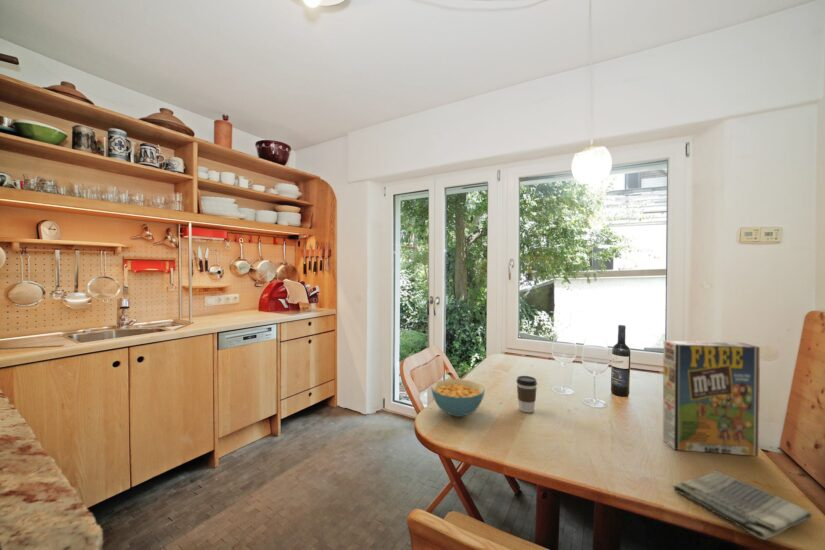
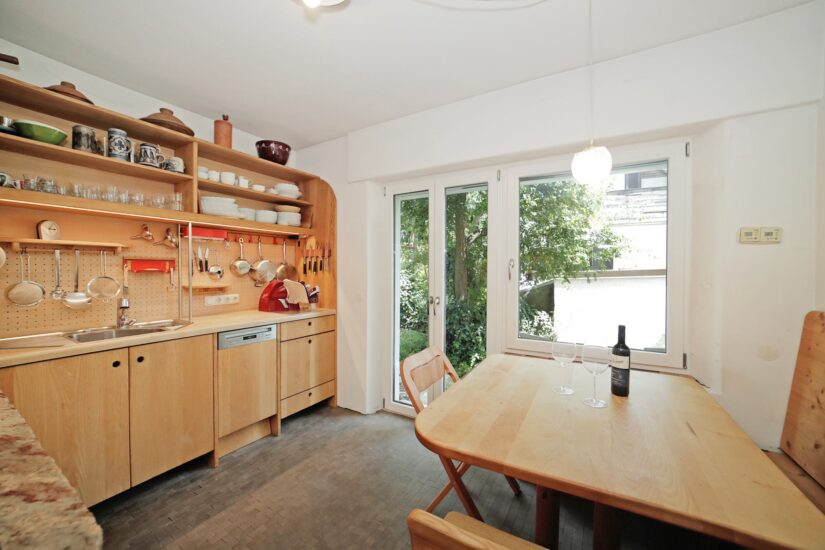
- cereal bowl (457, 400)
- dish towel (737, 498)
- coffee cup (526, 394)
- cereal box (709, 395)
